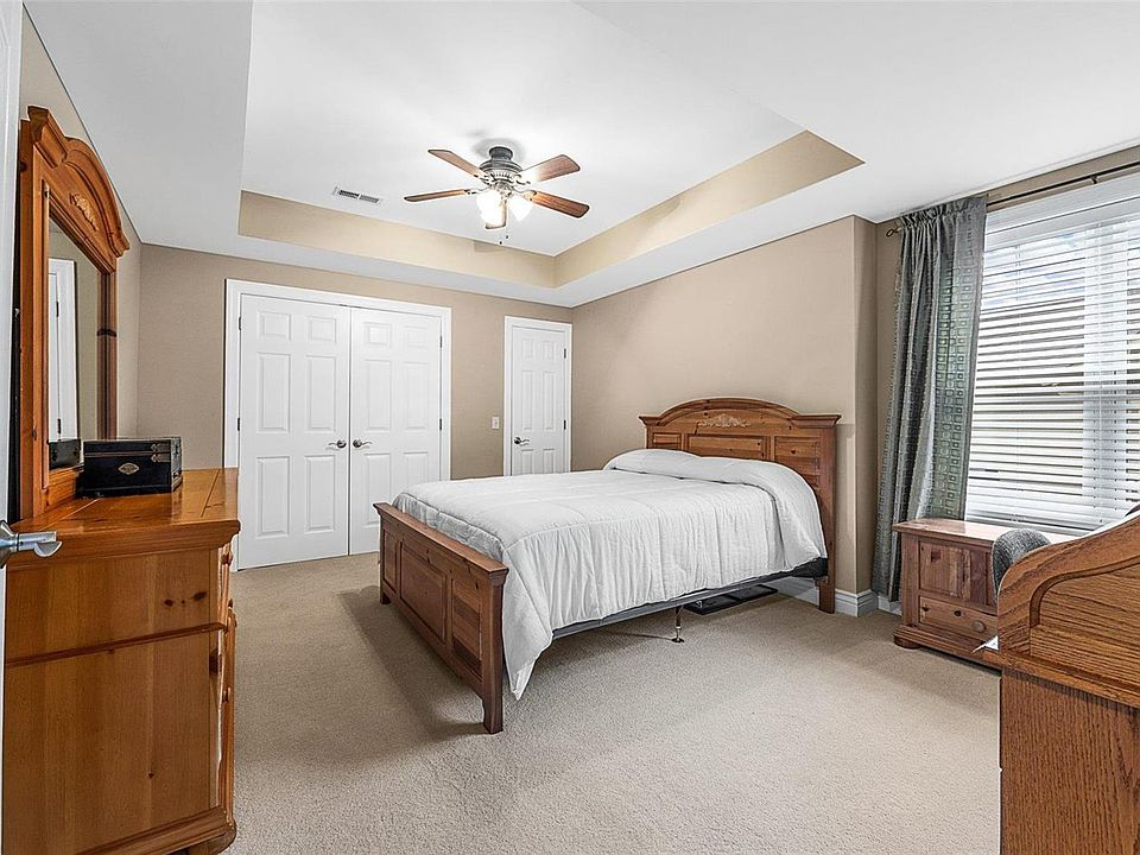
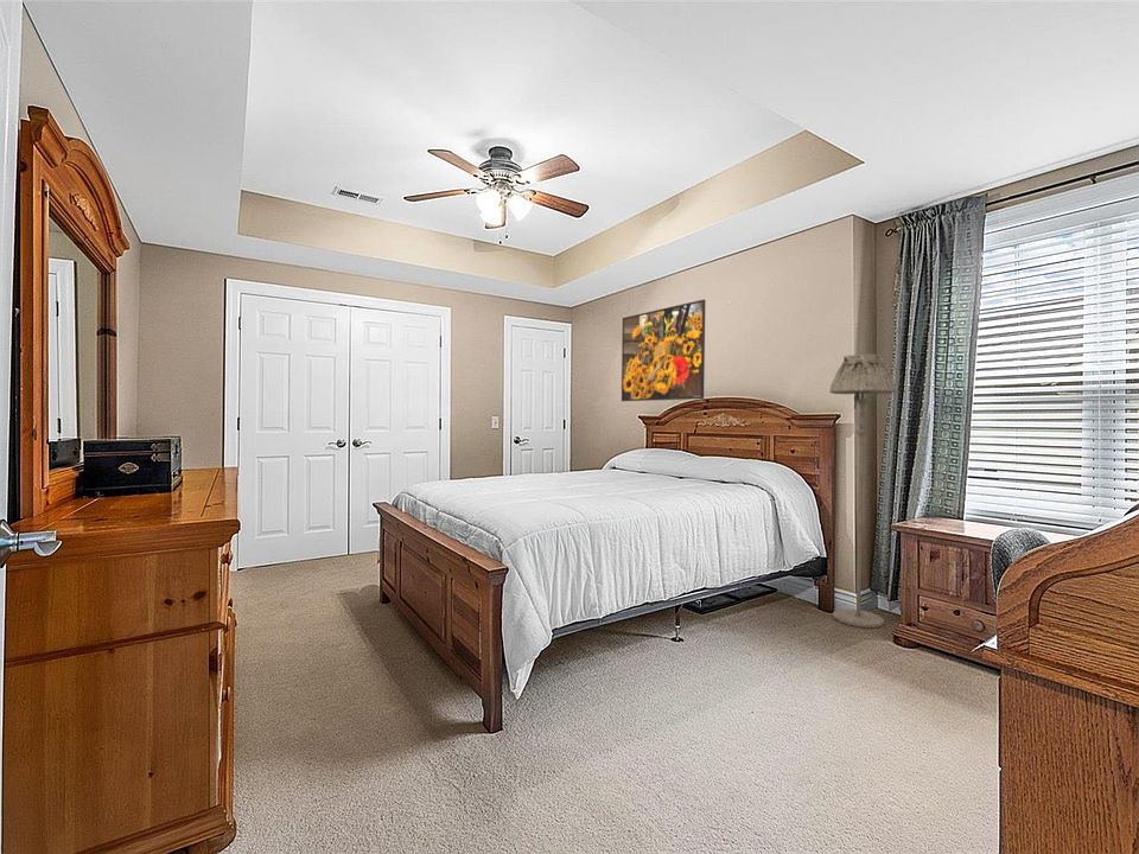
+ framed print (660, 355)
+ floor lamp (860, 487)
